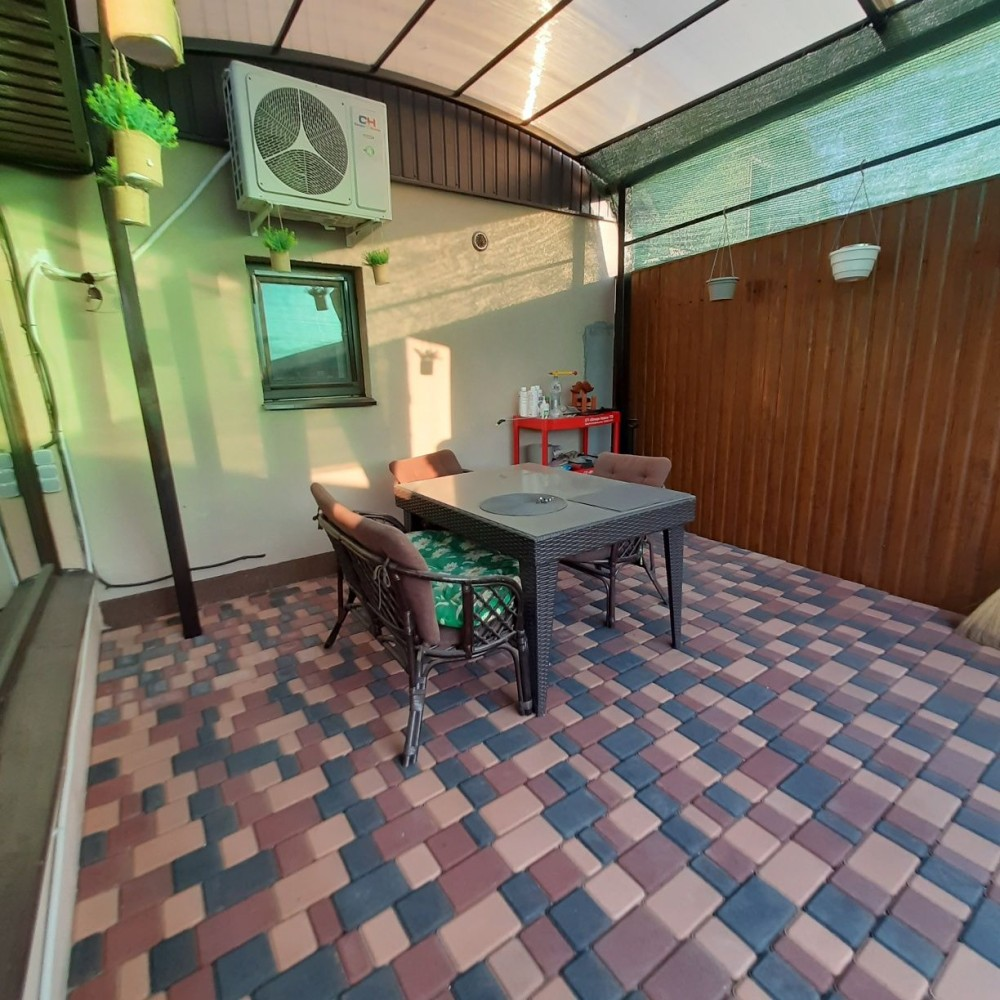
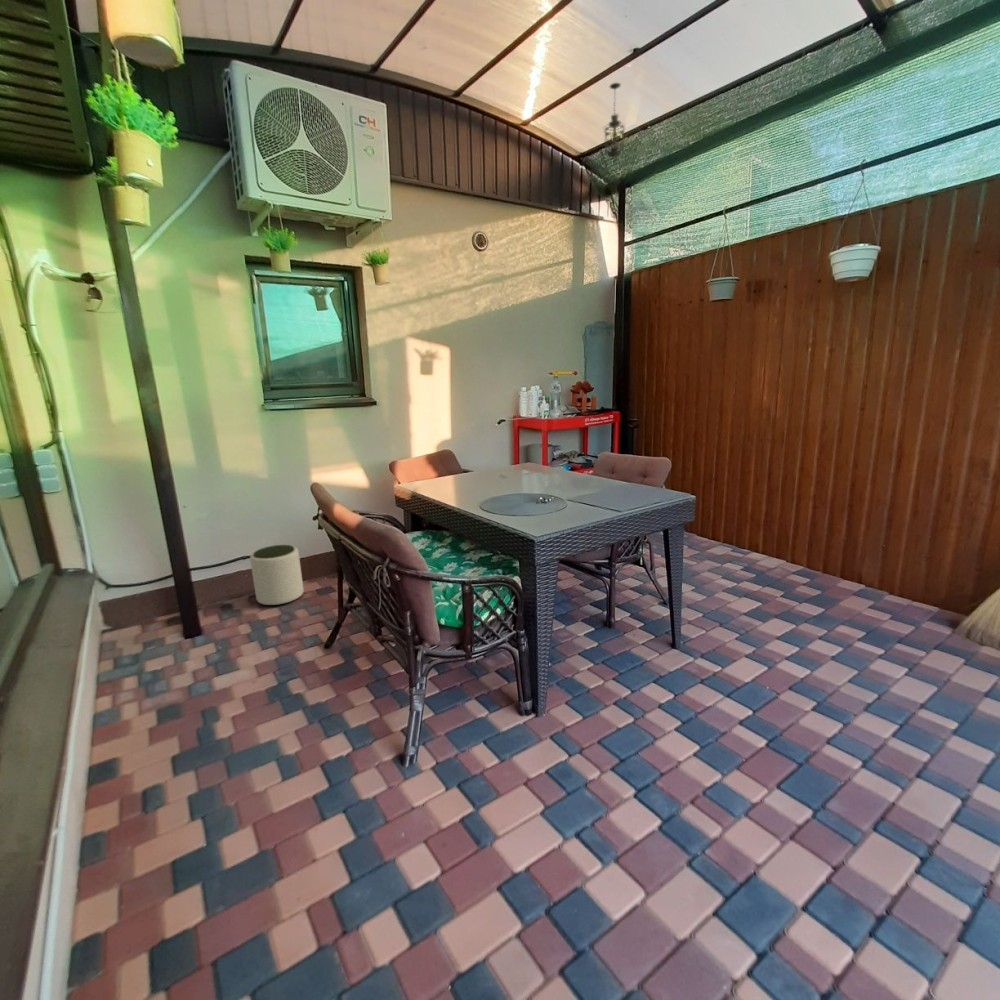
+ hanging lantern (614, 123)
+ plant pot (277, 574)
